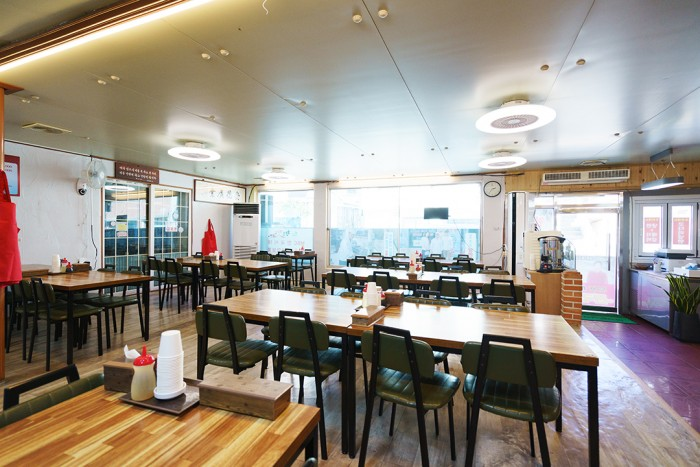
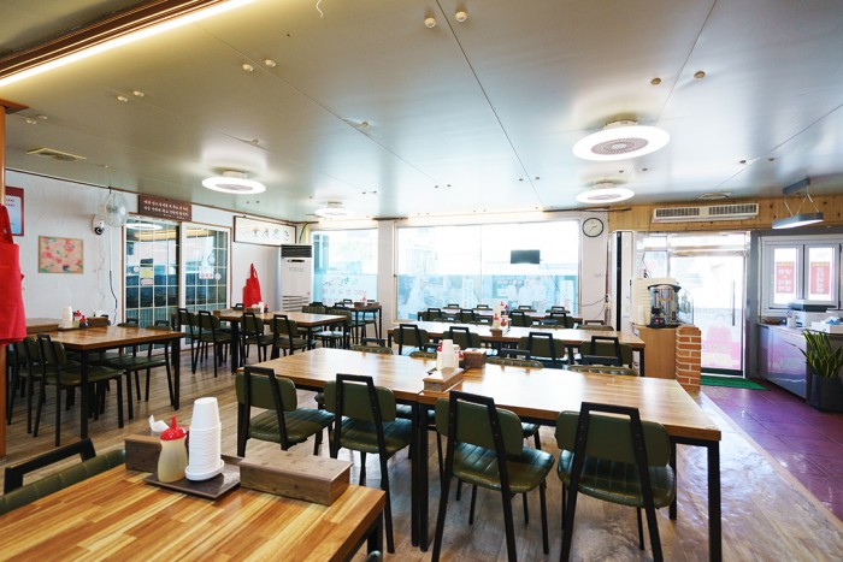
+ wall art (61, 255)
